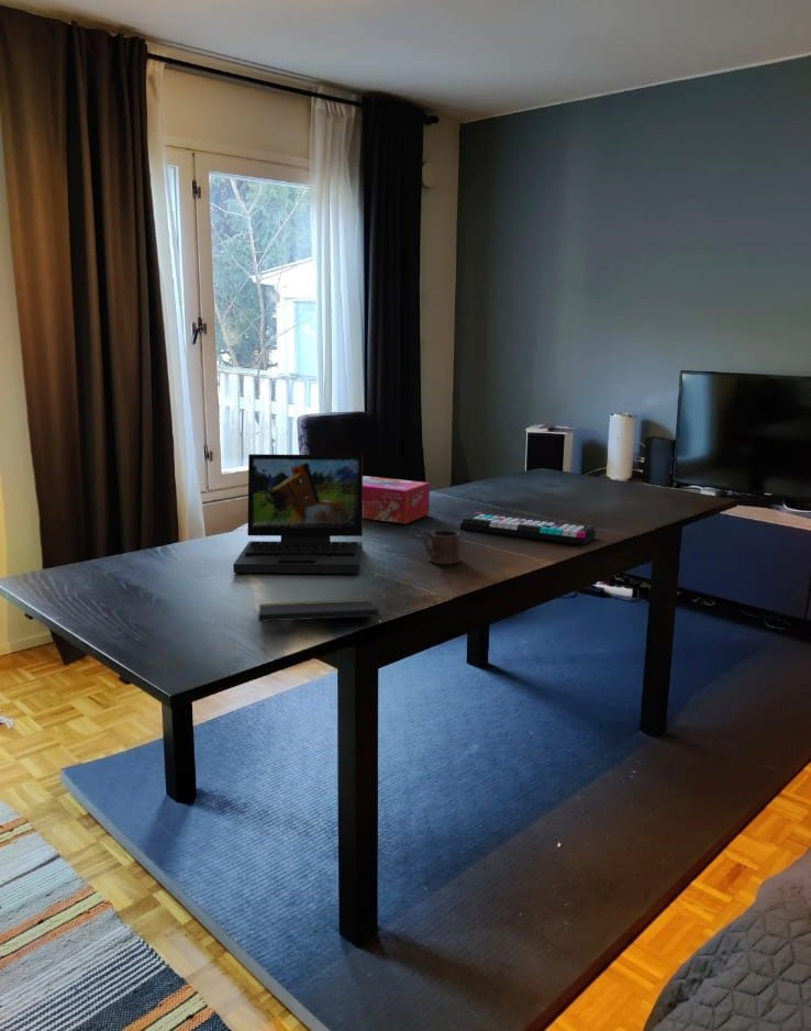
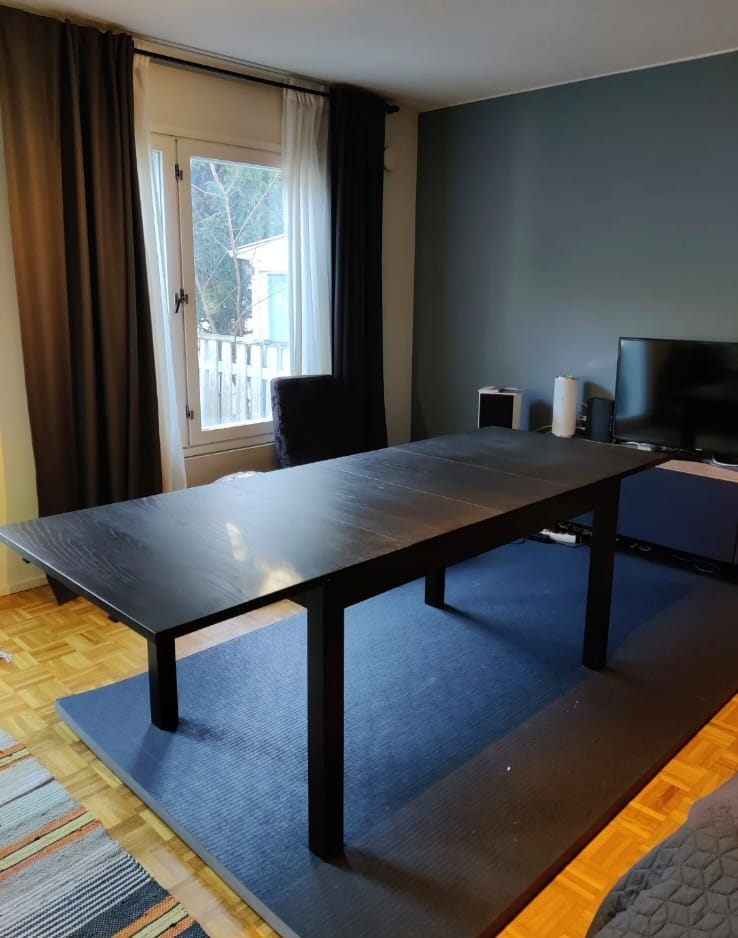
- tissue box (376, 498)
- mug (440, 544)
- laptop (301, 509)
- notepad (316, 609)
- keyboard (531, 524)
